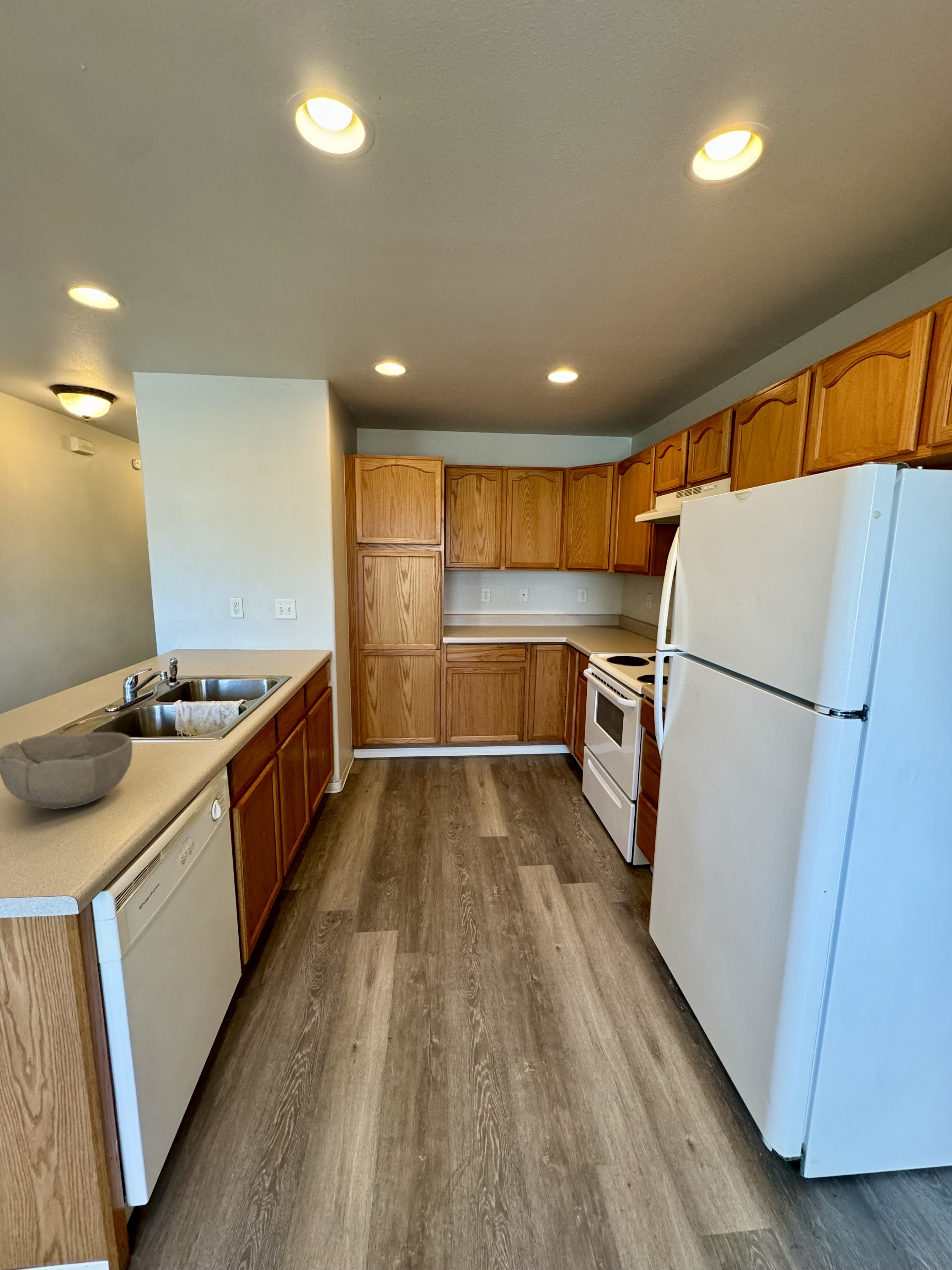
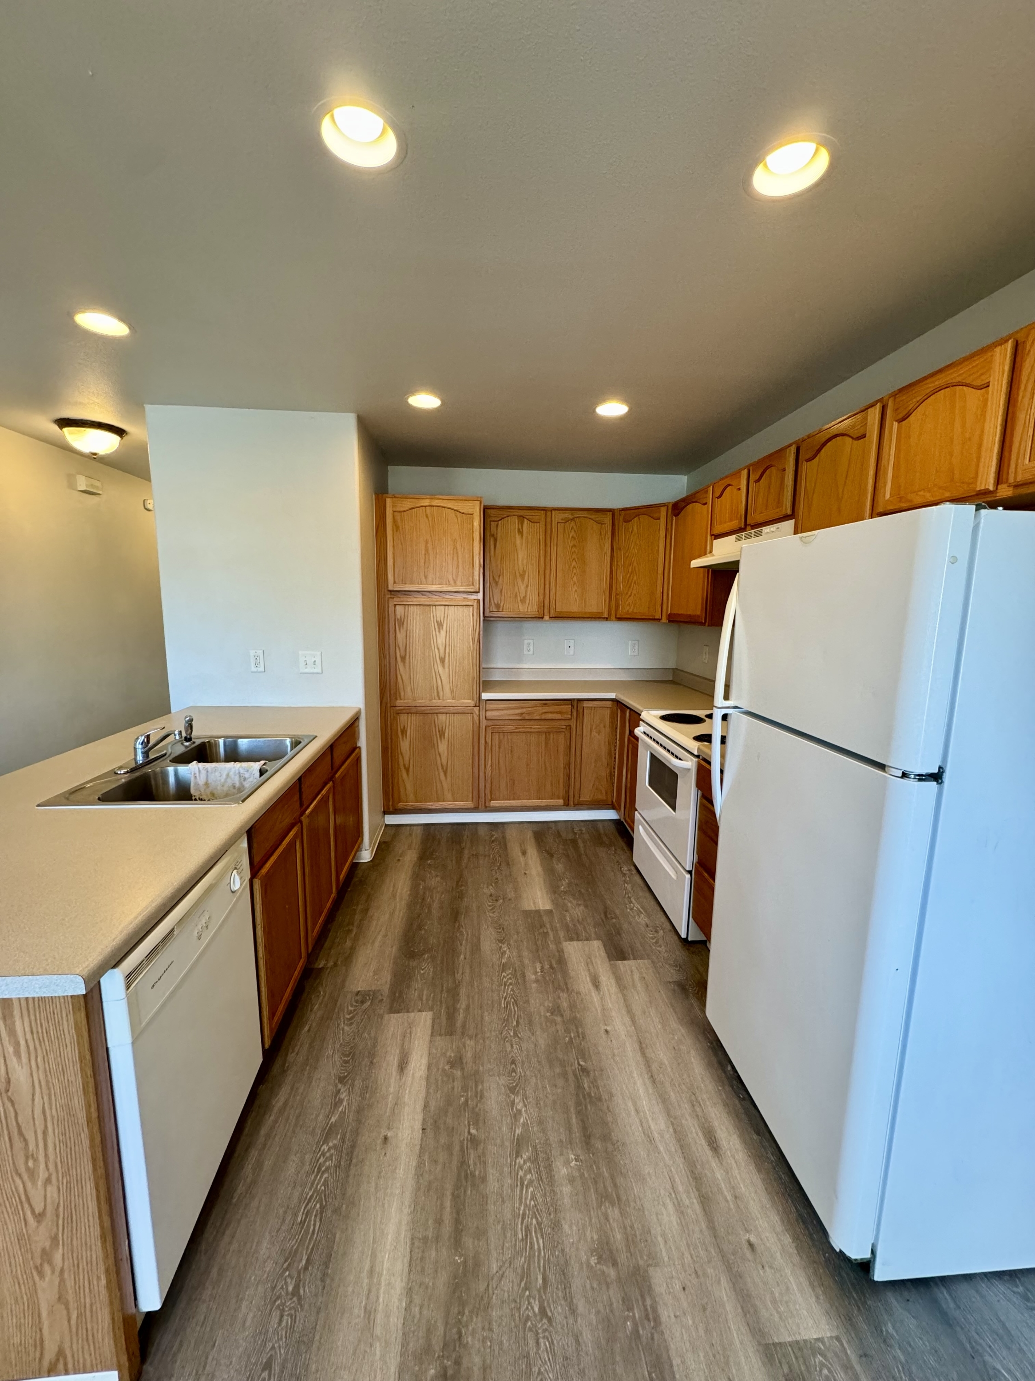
- bowl (72, 770)
